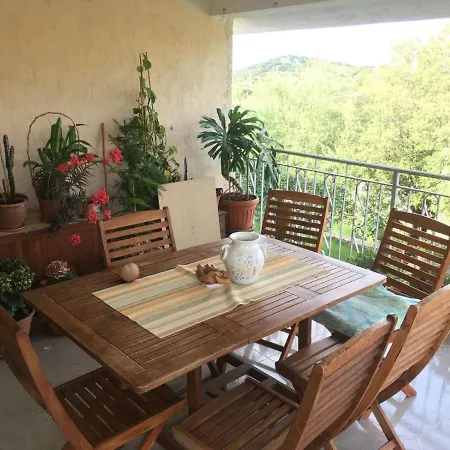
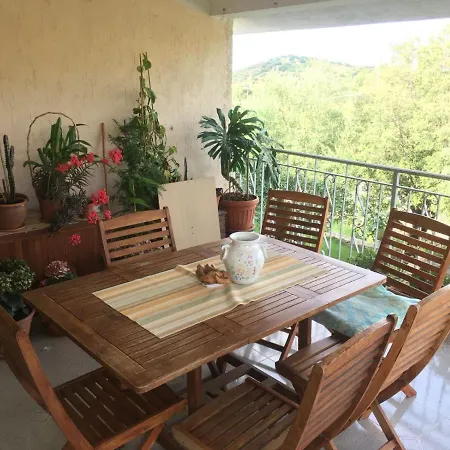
- fruit (130, 272)
